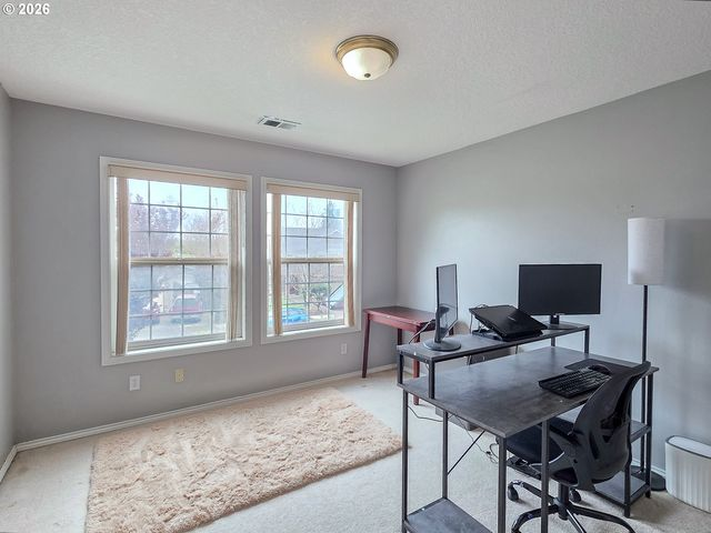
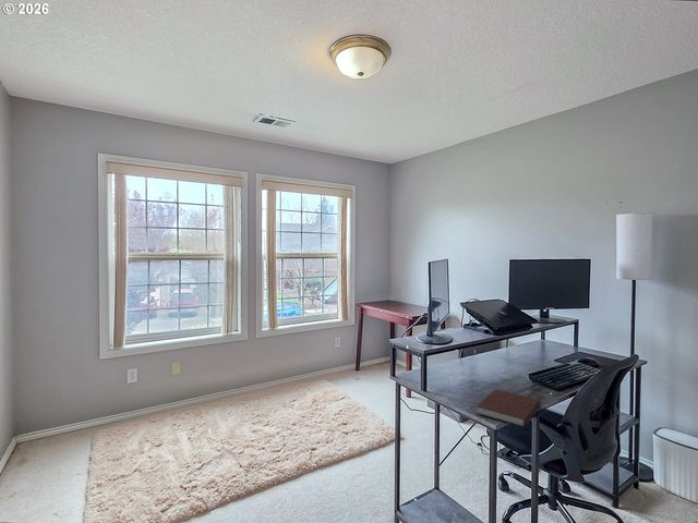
+ notebook (508, 406)
